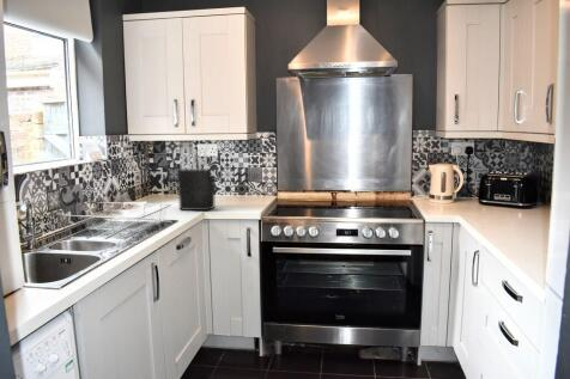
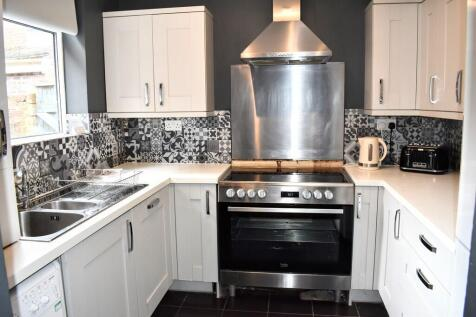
- knife block (196, 178)
